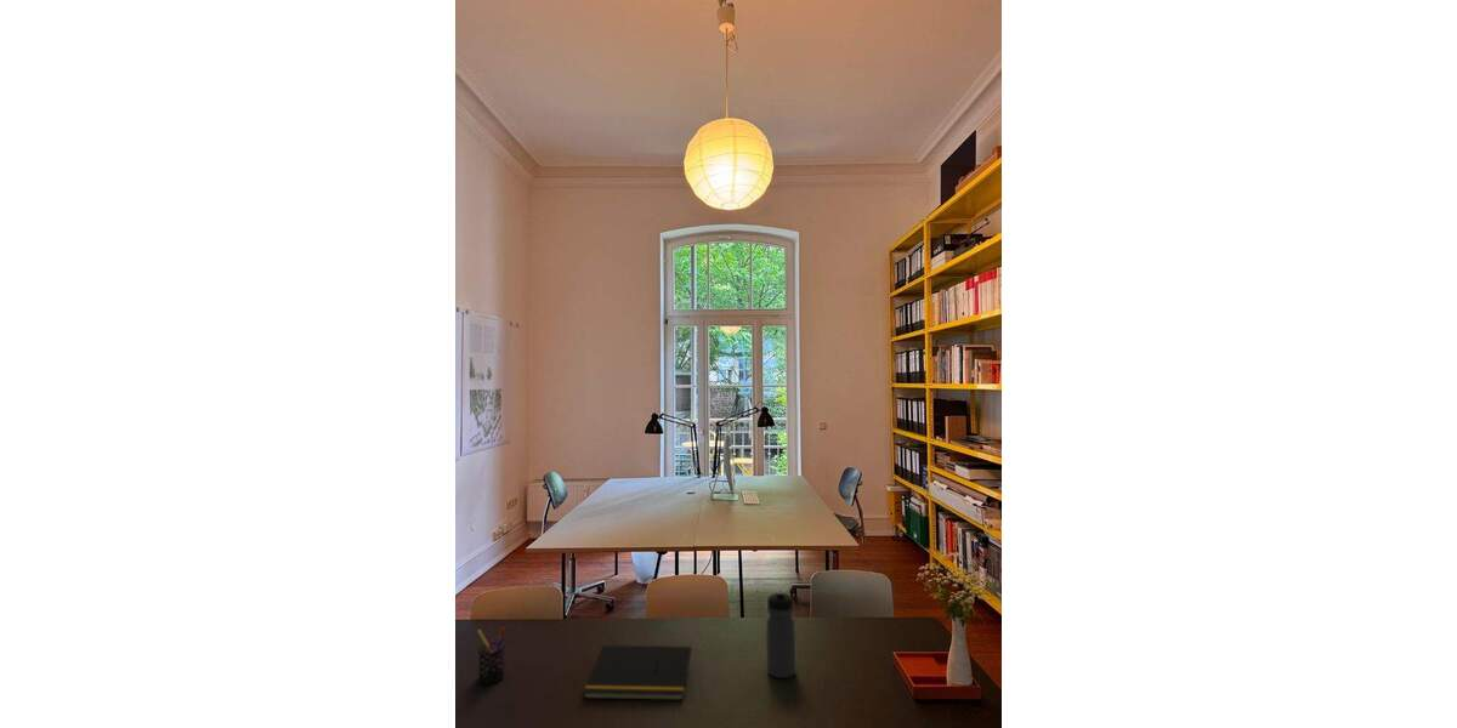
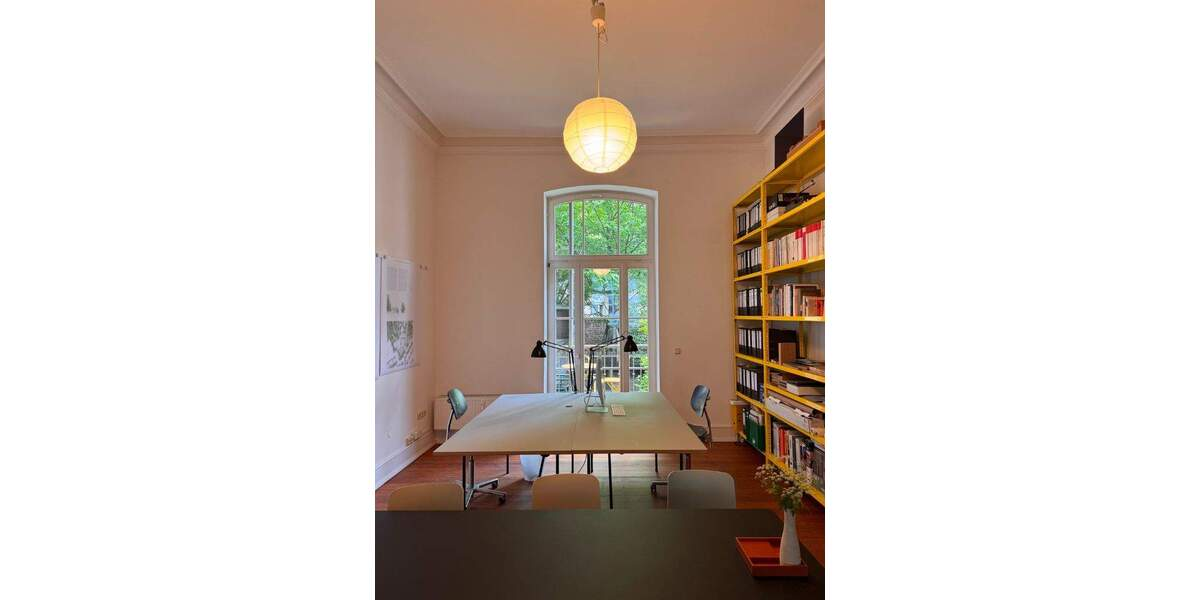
- pen holder (494, 650)
- notepad (640, 670)
- water bottle (779, 631)
